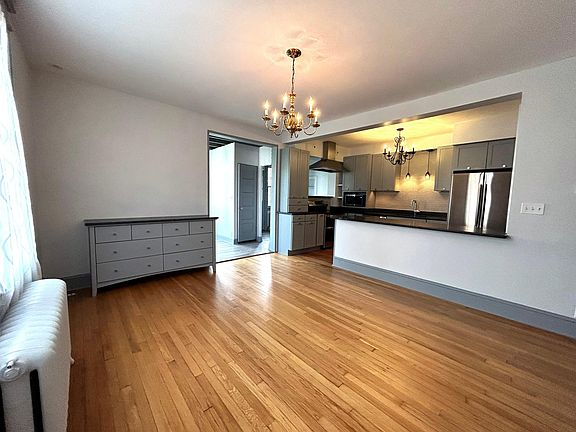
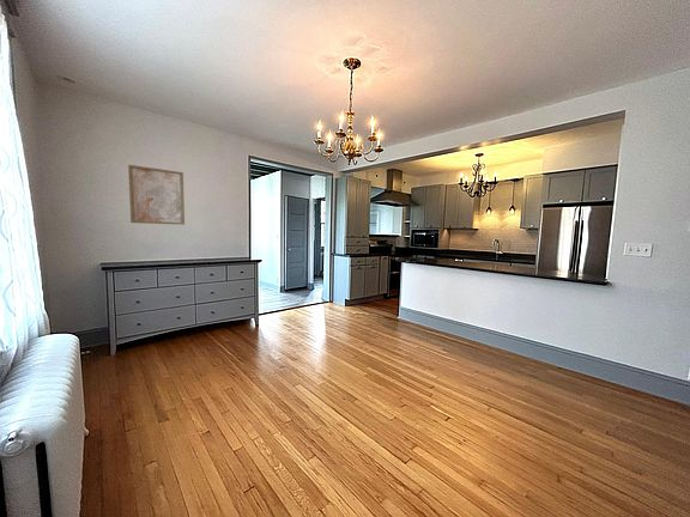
+ wall art (158, 196)
